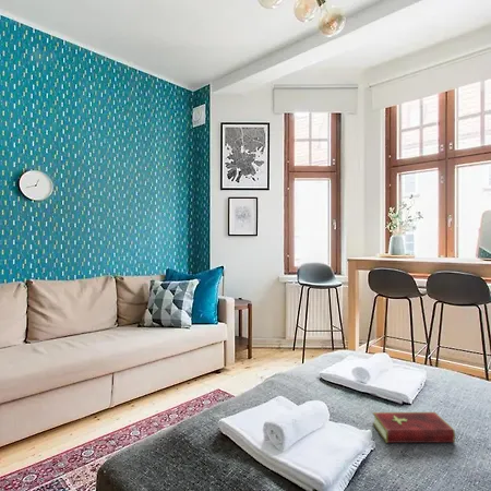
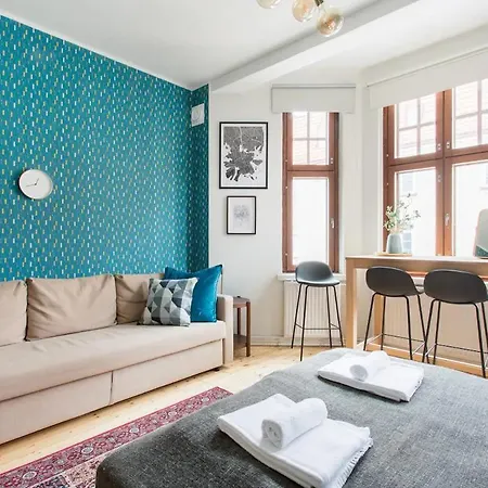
- hardcover book (411, 426)
